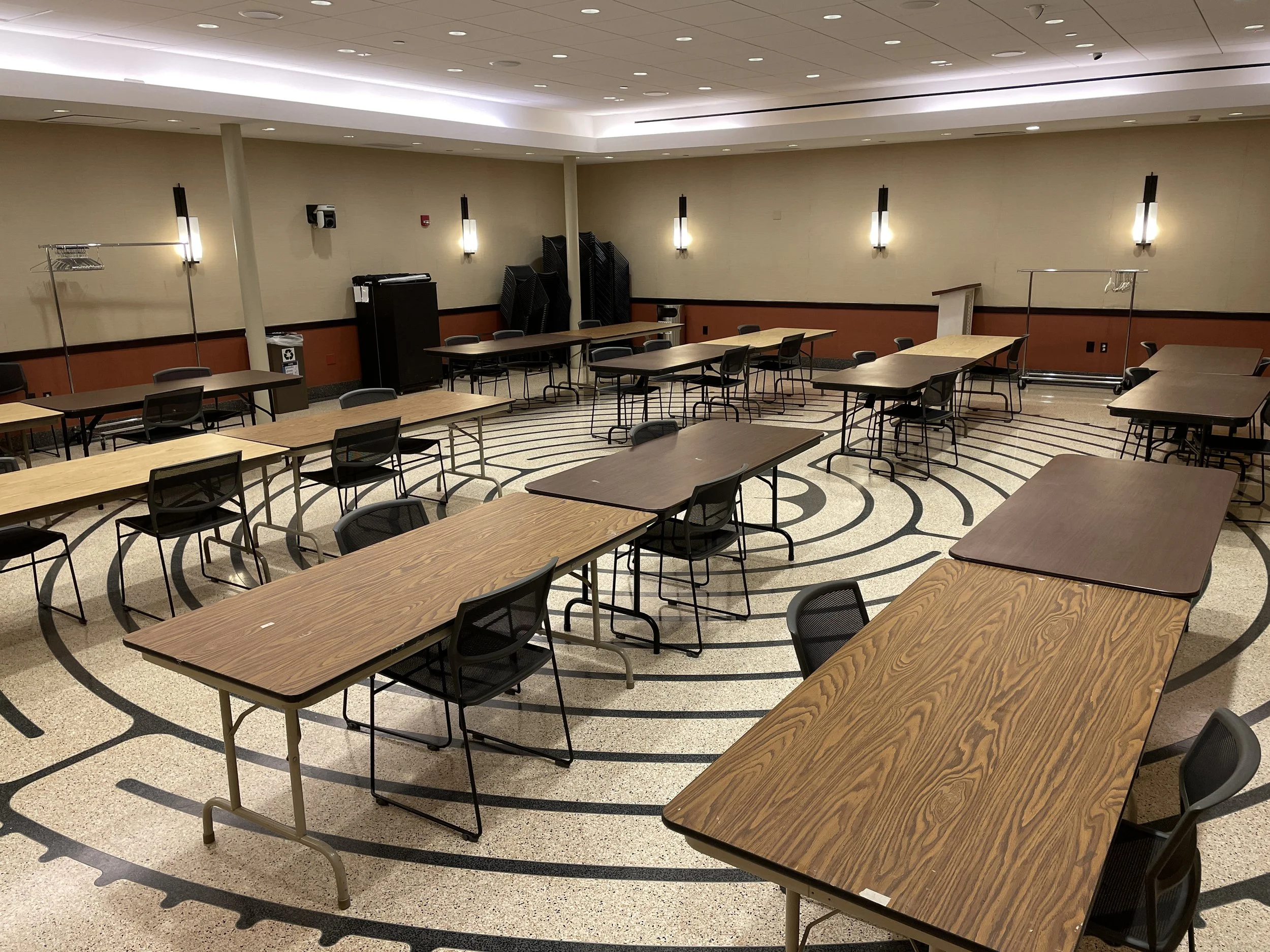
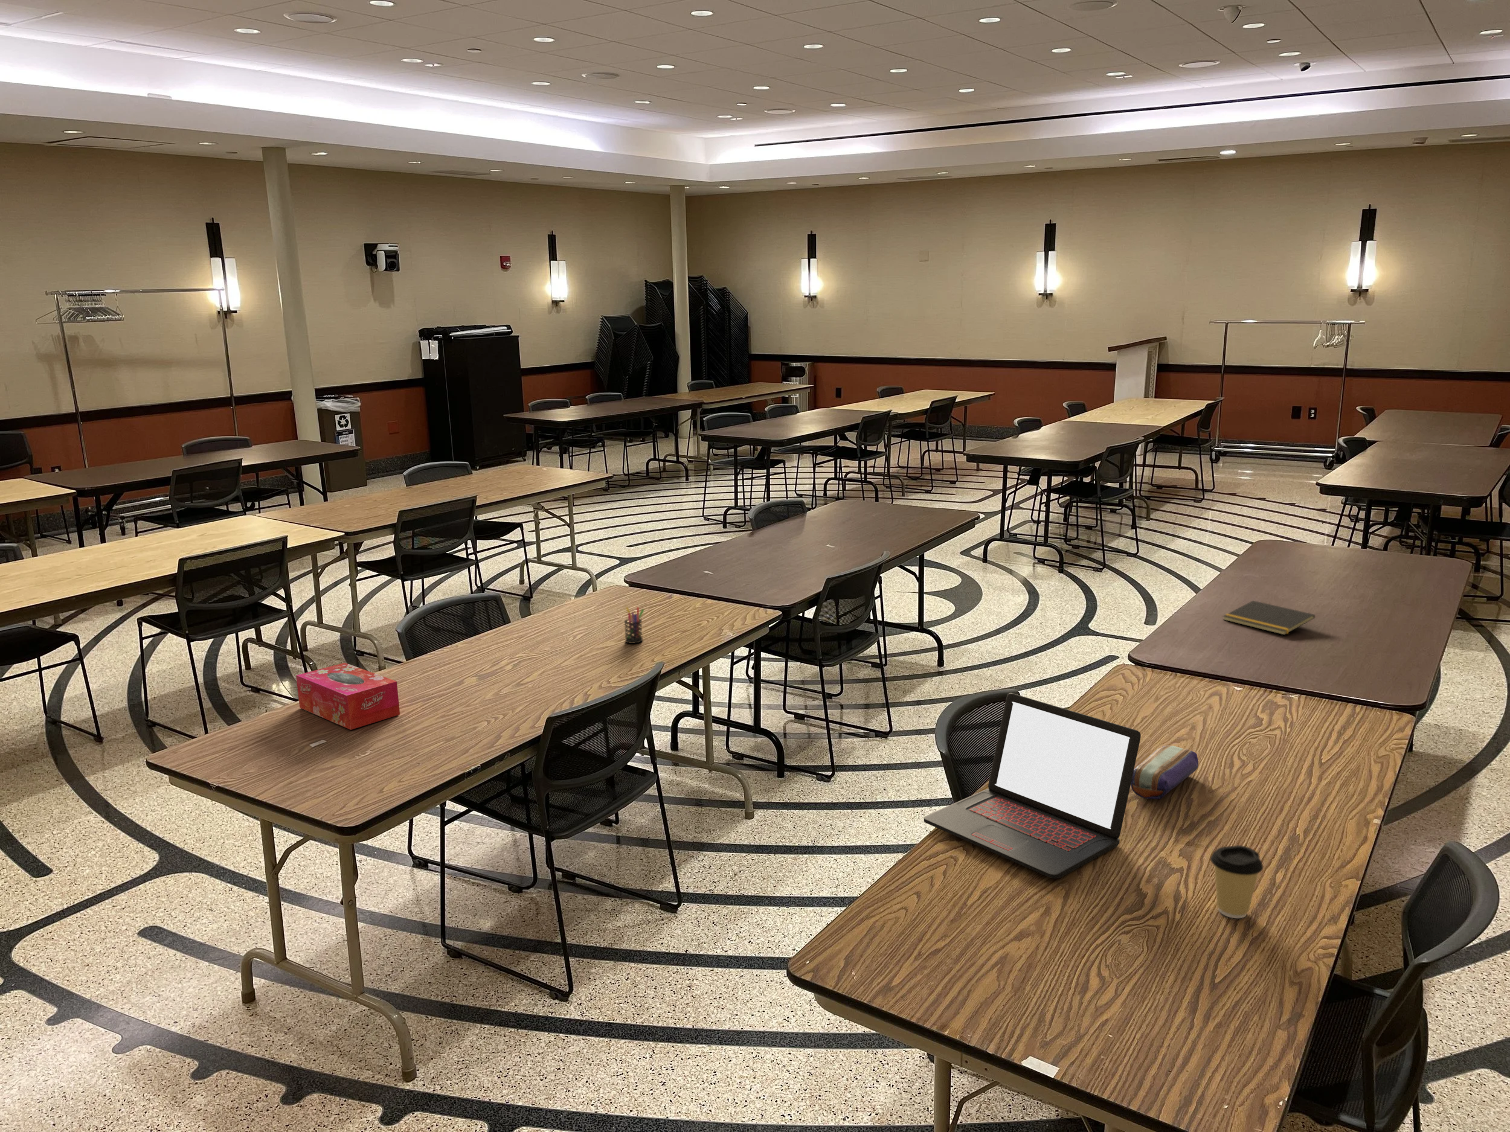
+ coffee cup (1234, 882)
+ notepad (1267, 617)
+ tissue box (347, 694)
+ pencil case (1165, 771)
+ pen holder (635, 623)
+ laptop (1028, 778)
